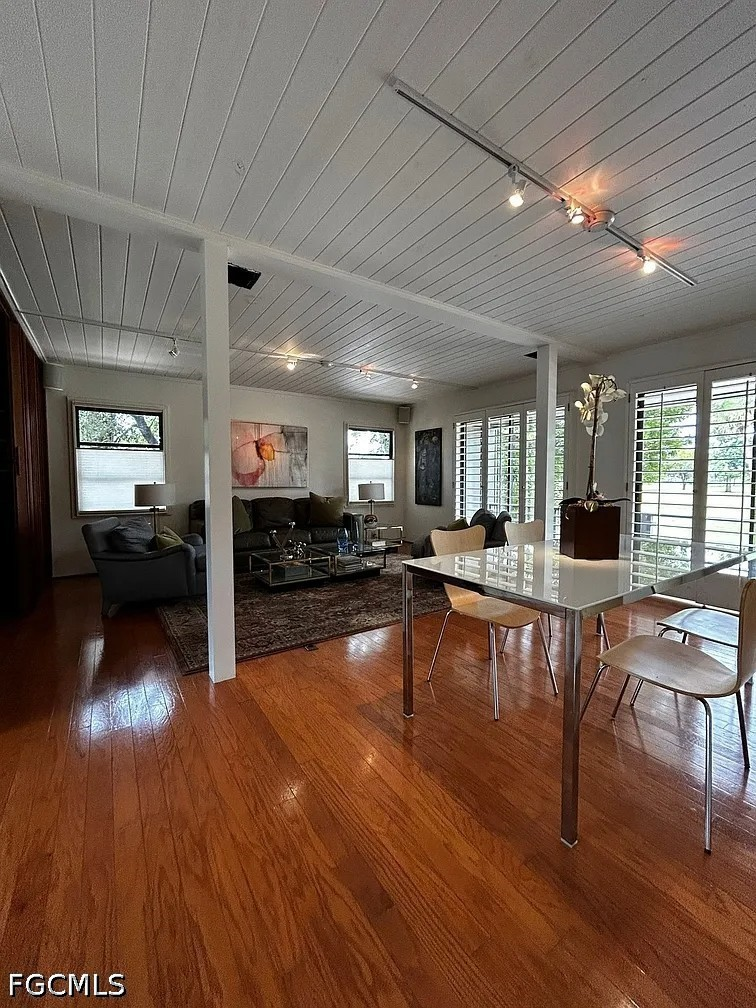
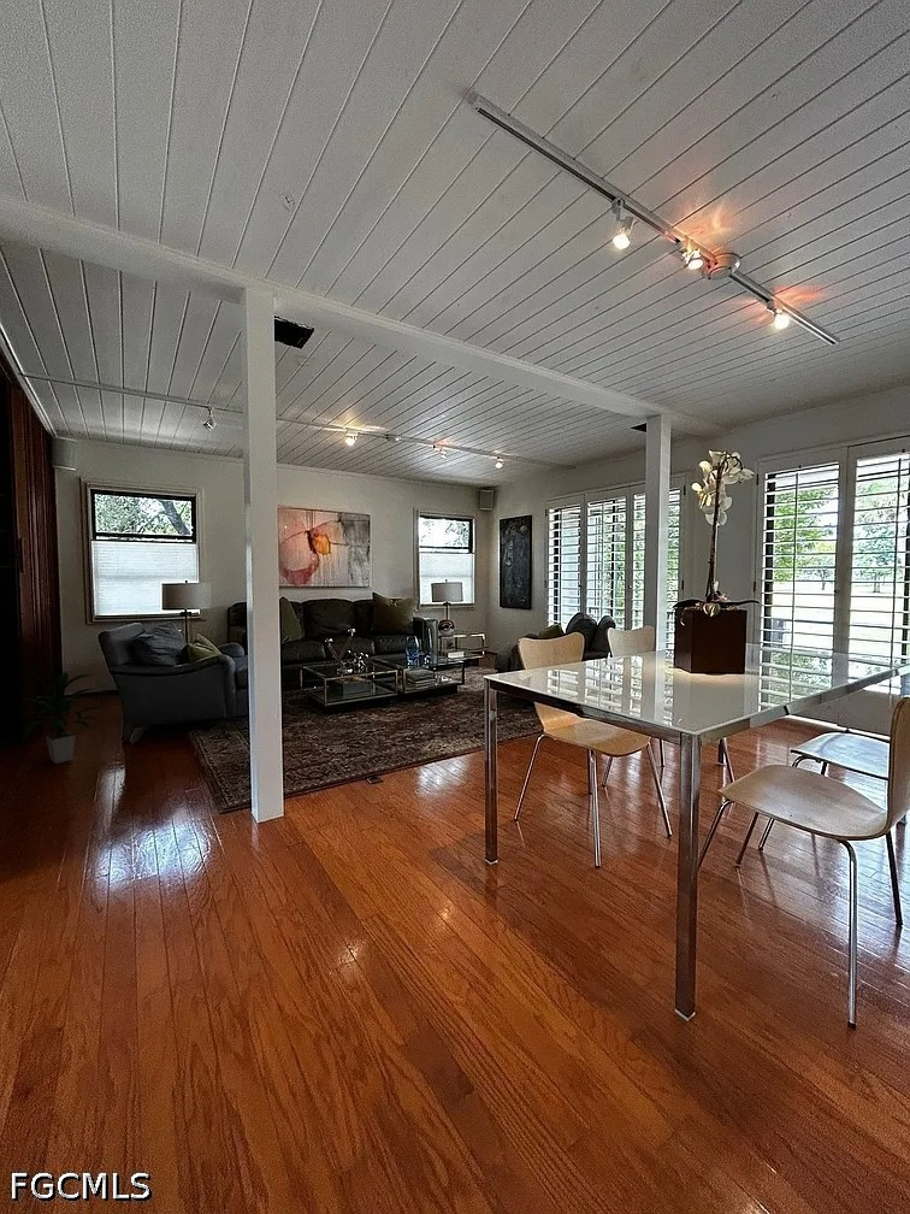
+ indoor plant (60, 713)
